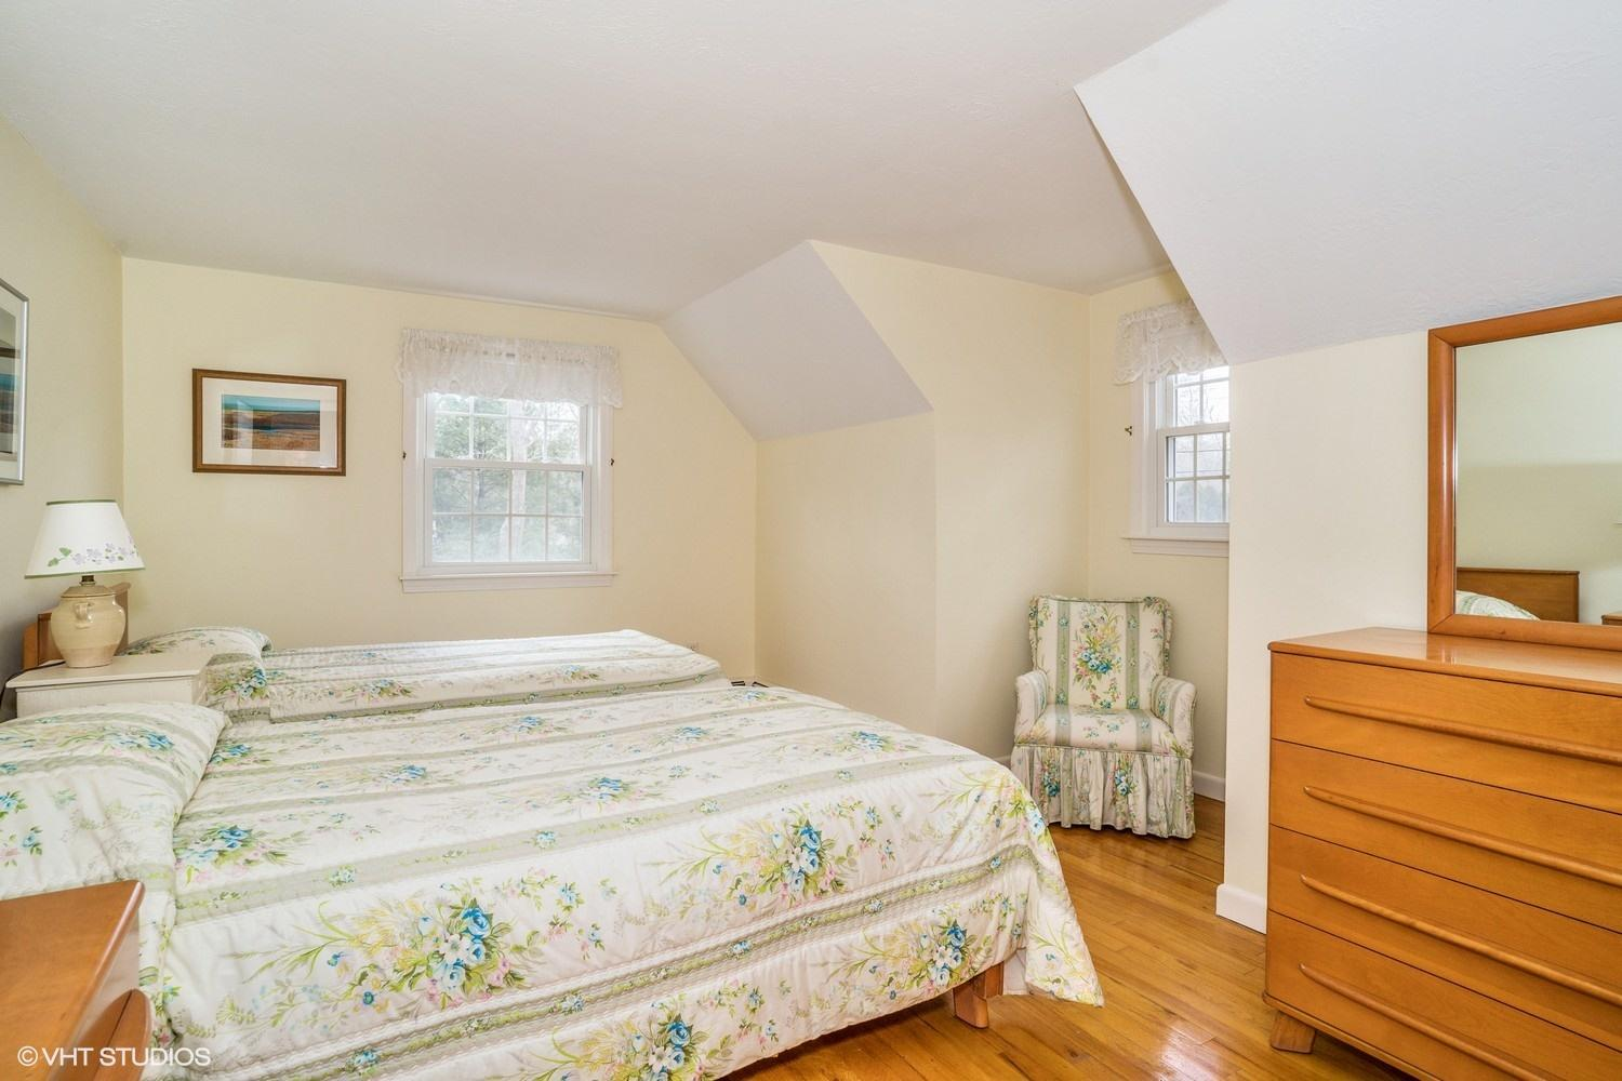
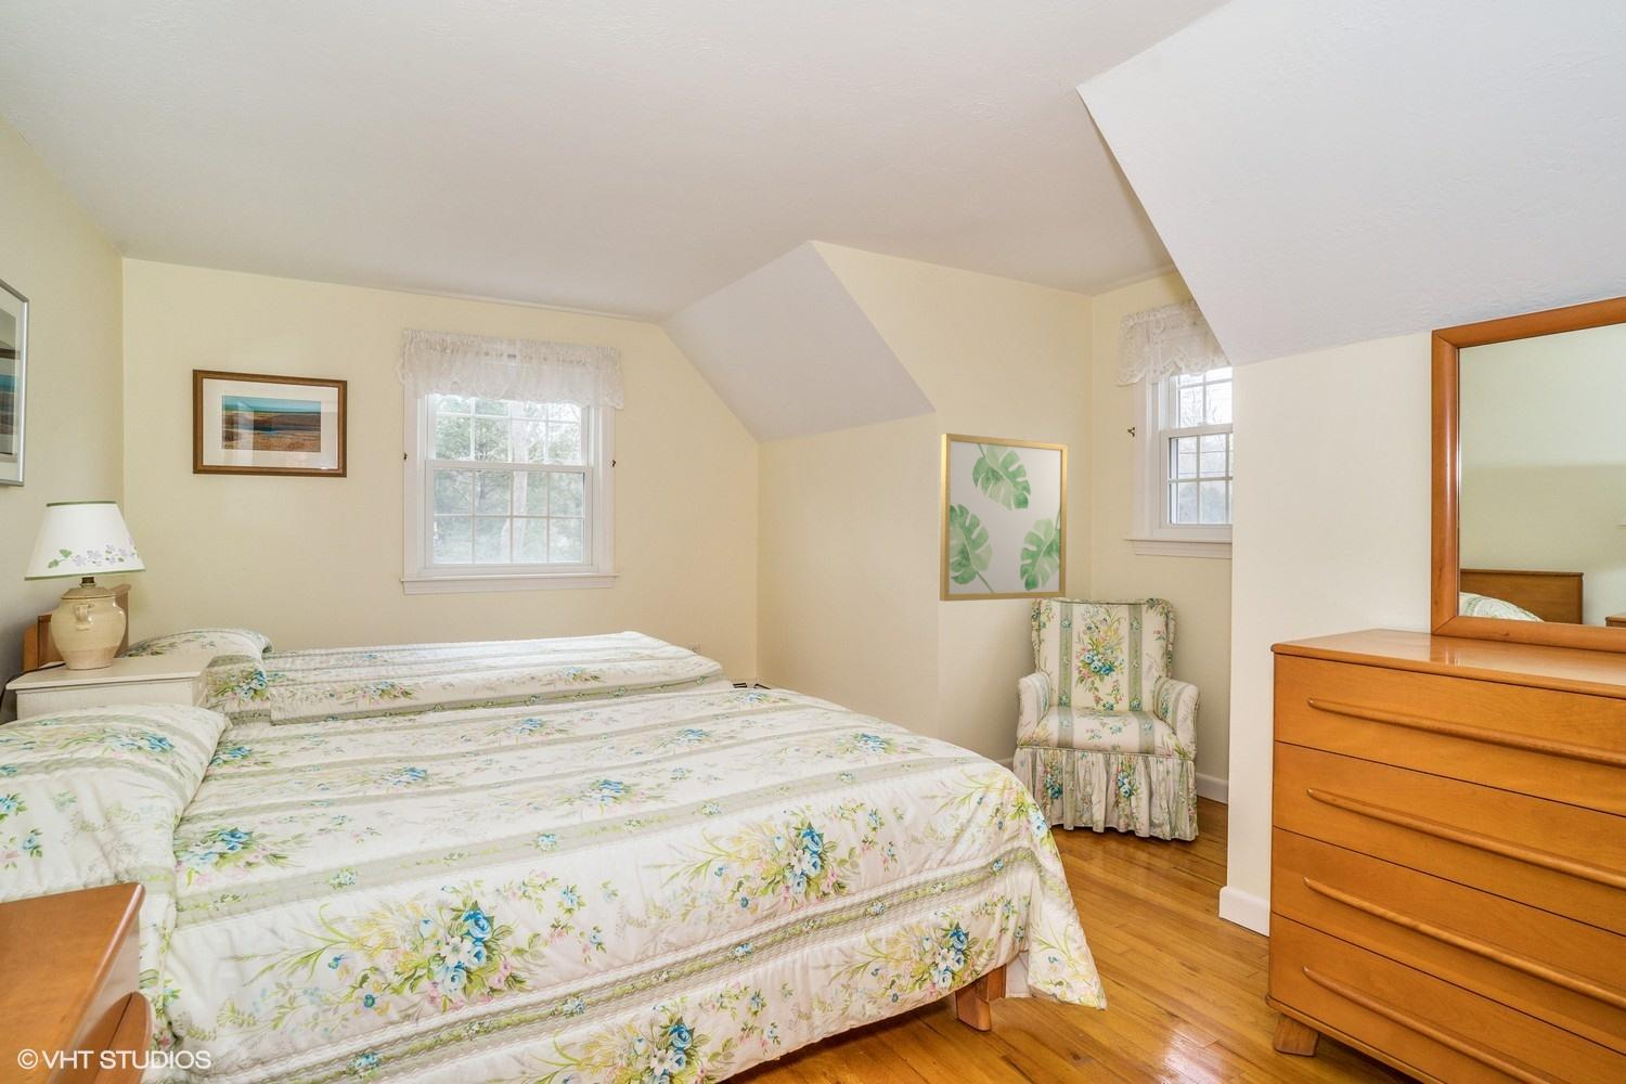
+ wall art (1005, 519)
